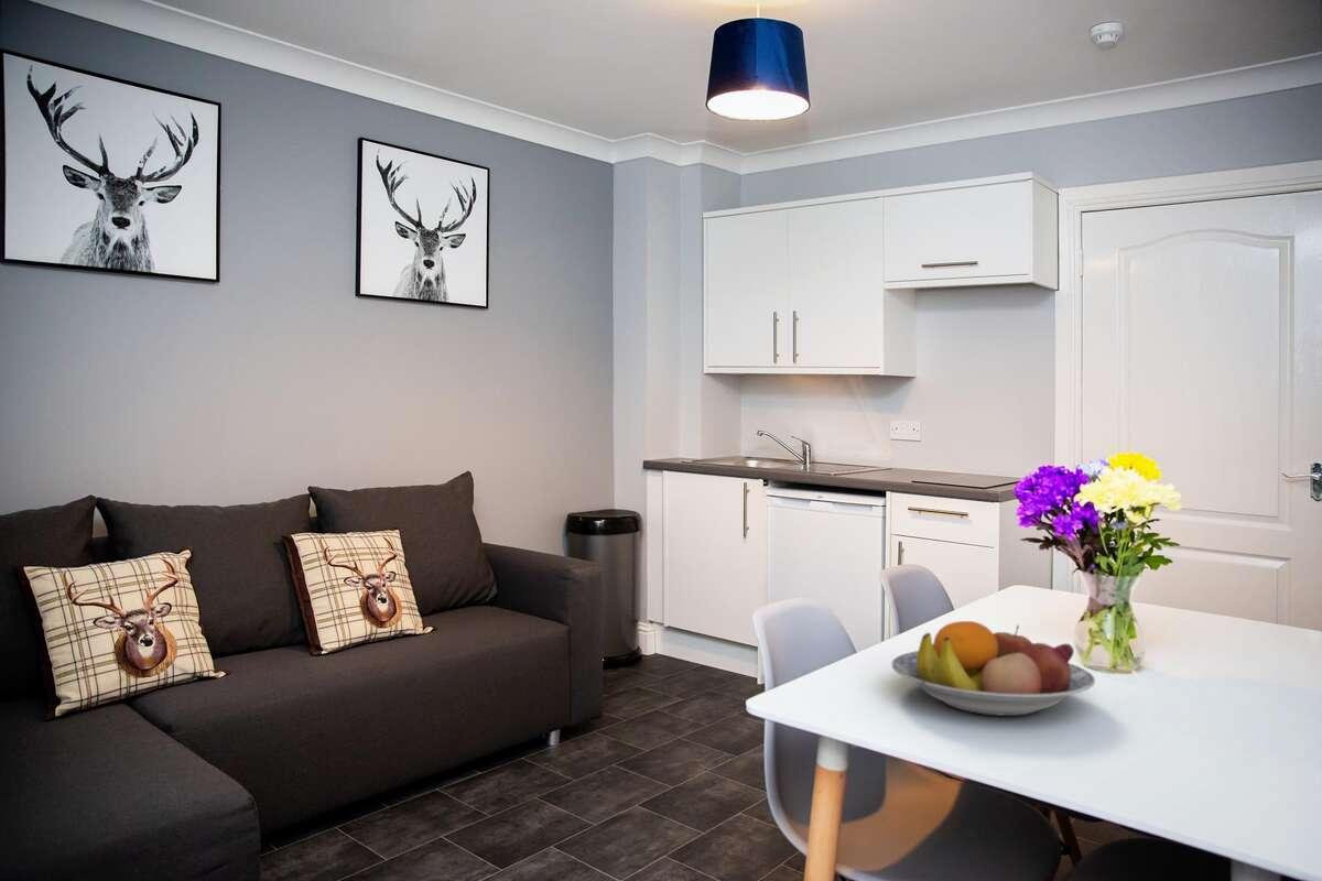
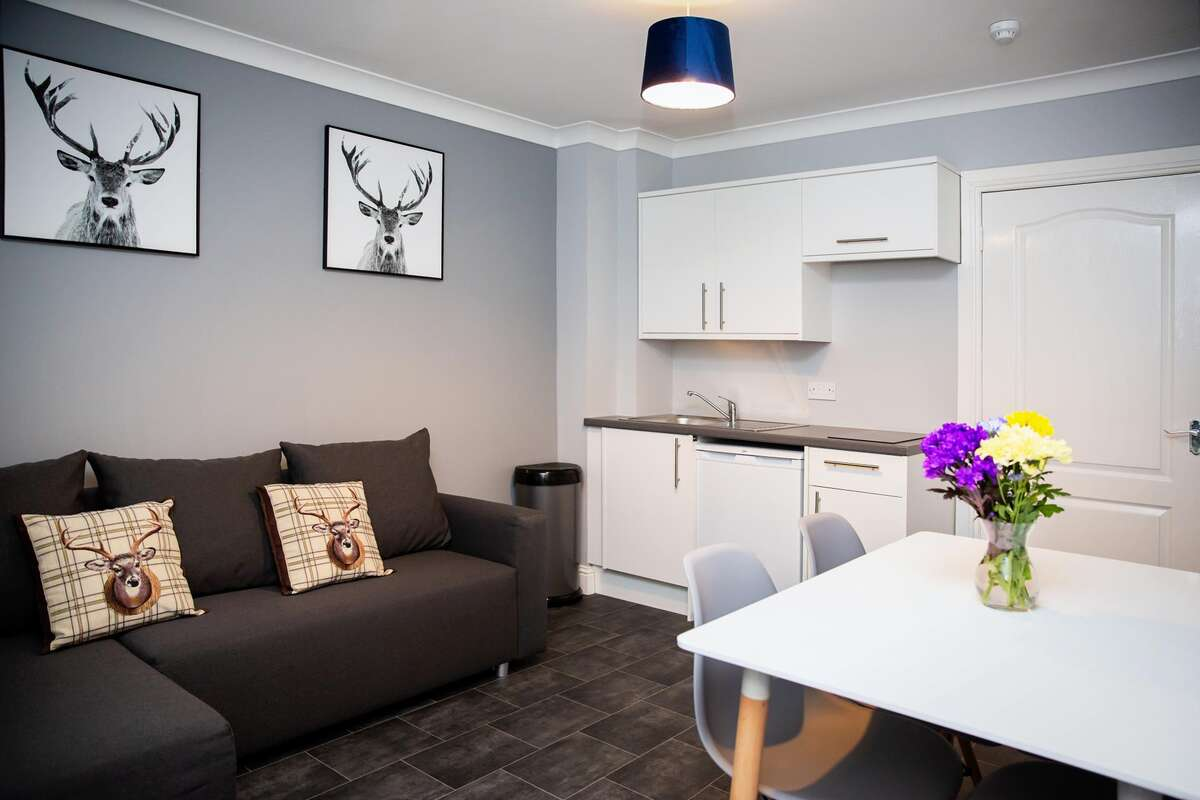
- fruit bowl (989, 661)
